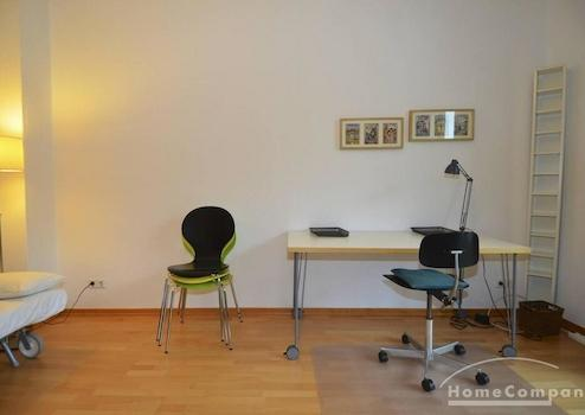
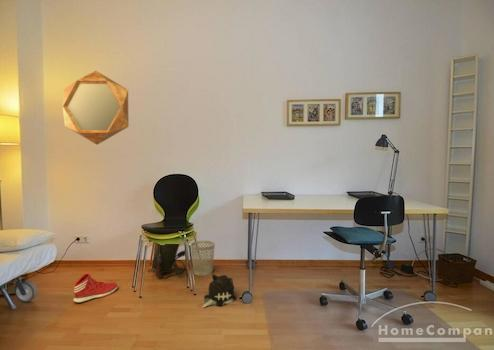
+ sneaker (96, 284)
+ plush toy (216, 288)
+ wastebasket (203, 258)
+ home mirror (94, 107)
+ backpack (167, 248)
